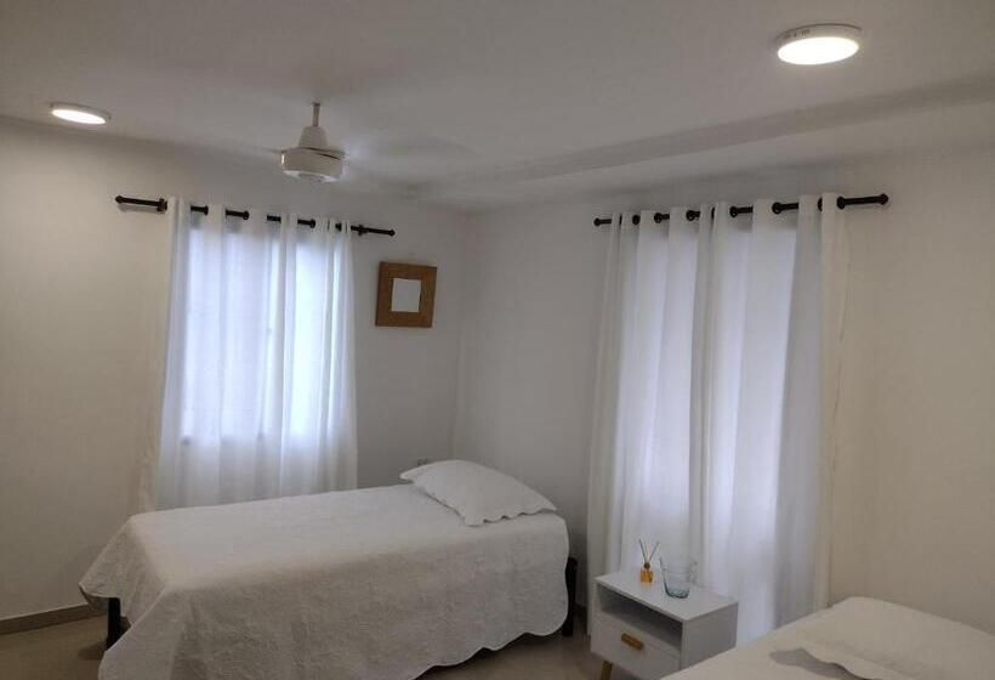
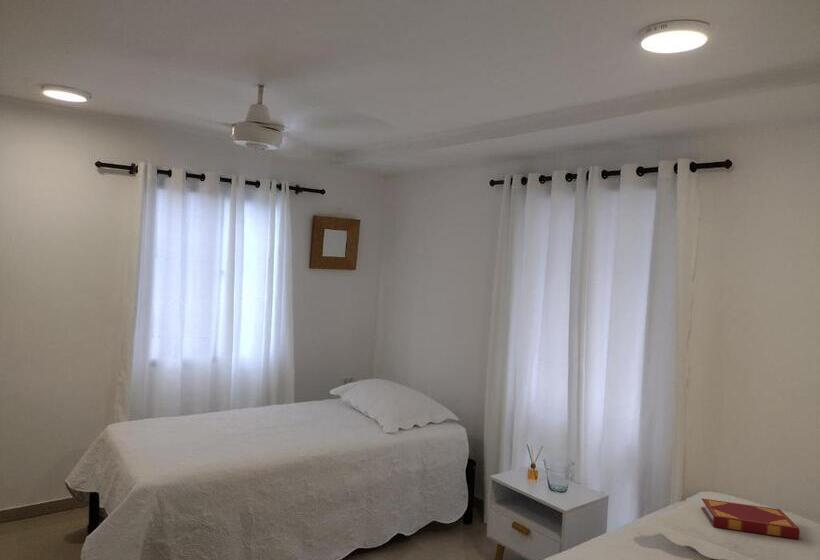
+ hardback book (747, 517)
